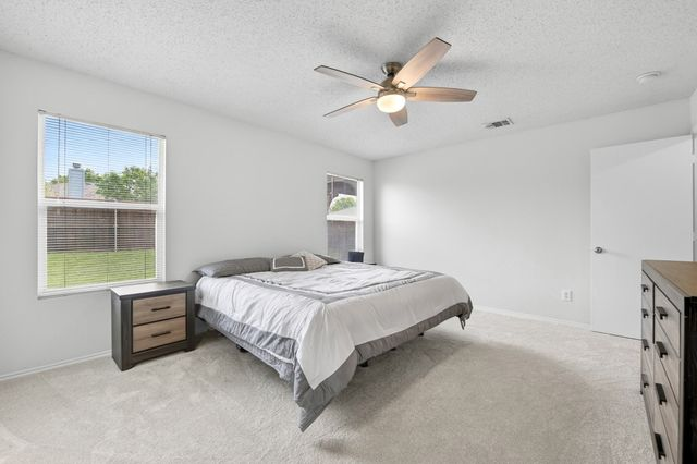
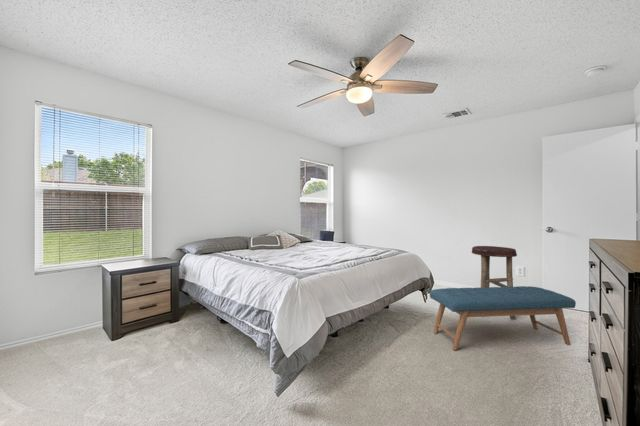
+ bench (498, 314)
+ stool (493, 281)
